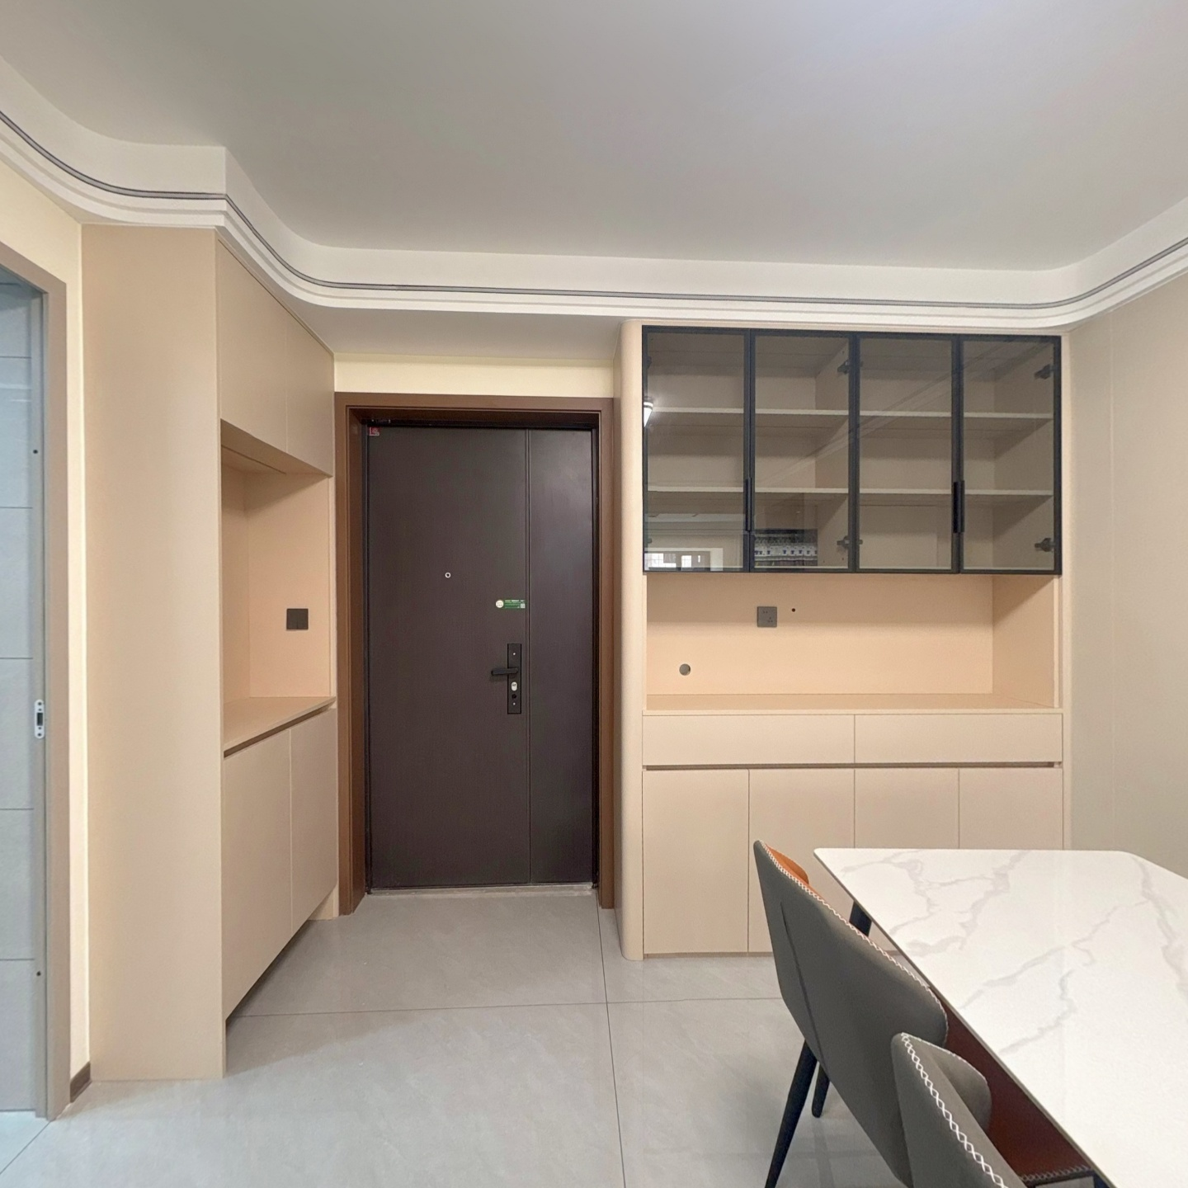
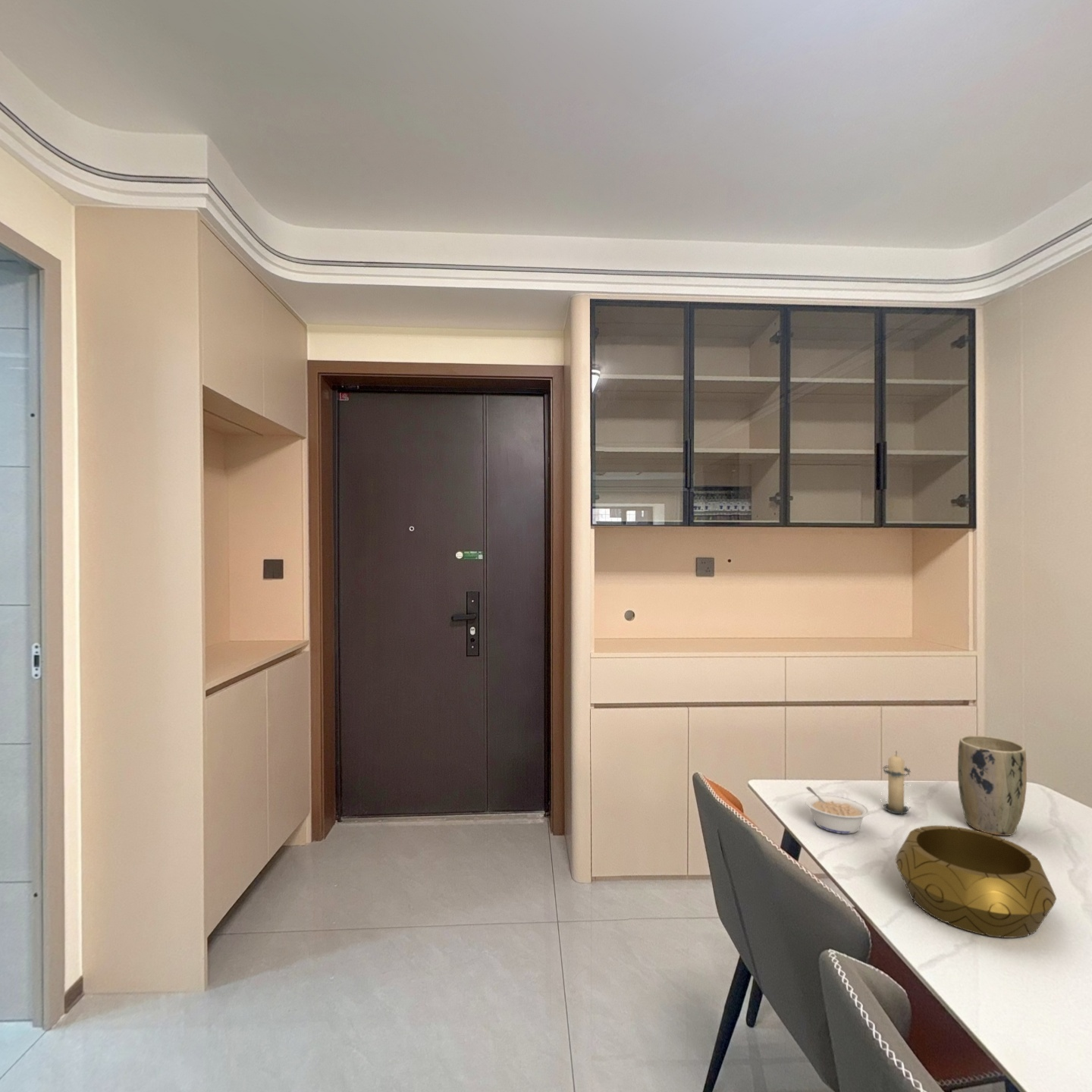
+ decorative bowl (971, 877)
+ plant pot (990, 785)
+ legume (833, 813)
+ candle (896, 780)
